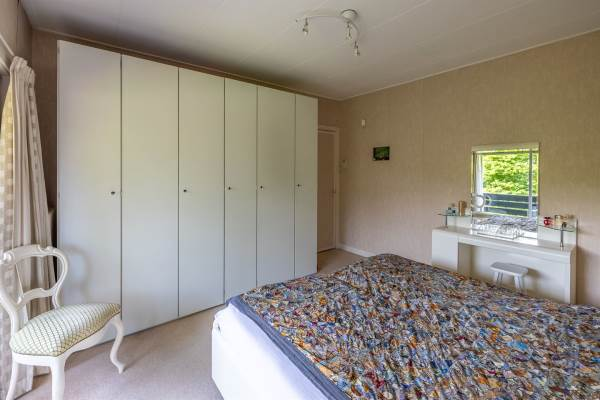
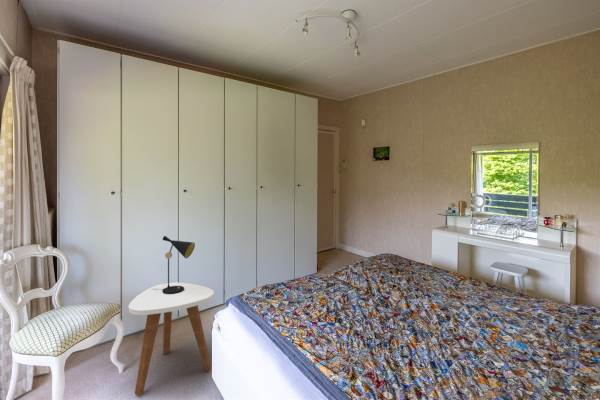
+ table lamp (168, 263)
+ side table (170, 334)
